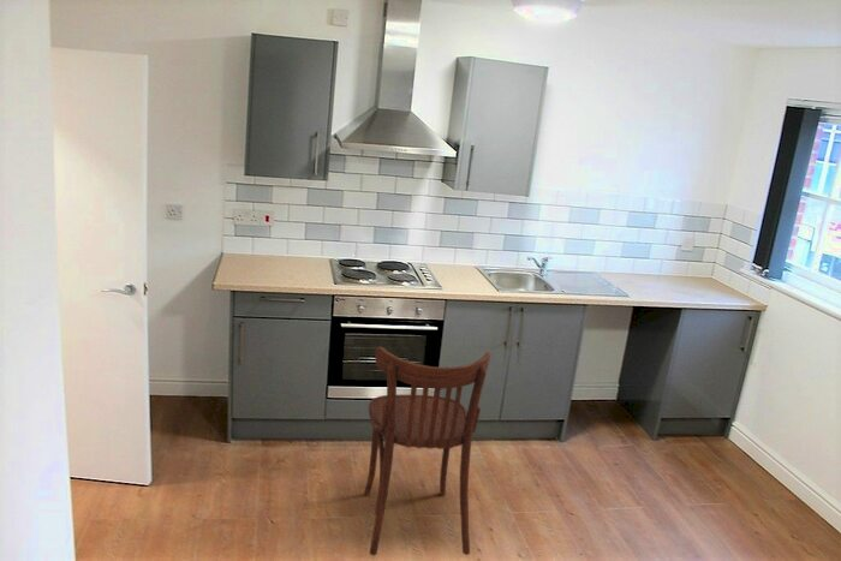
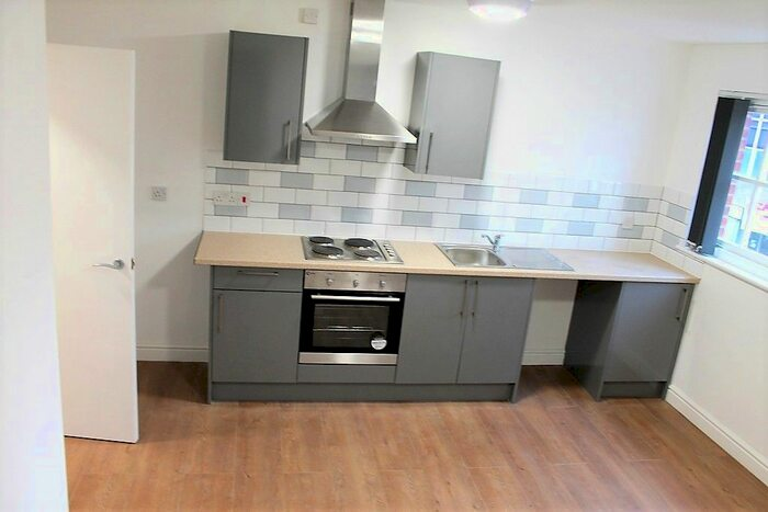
- dining chair (421, 434)
